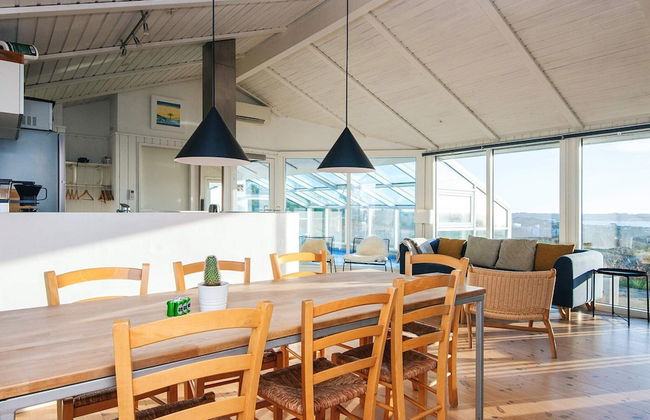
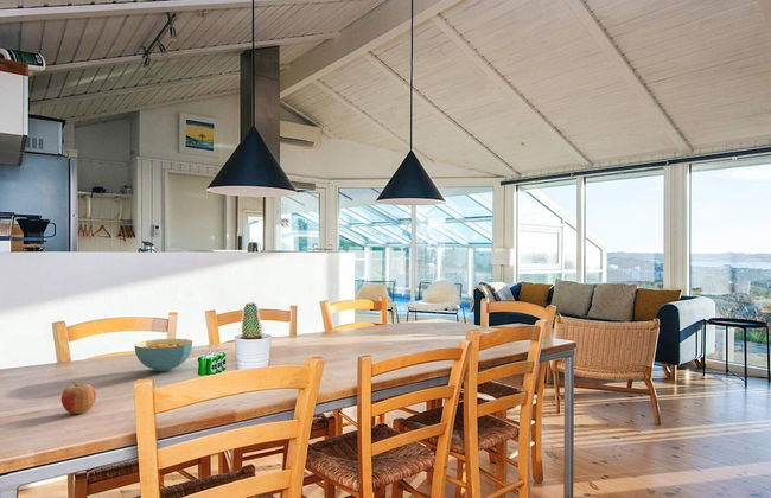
+ cereal bowl (164, 356)
+ fruit (78, 397)
